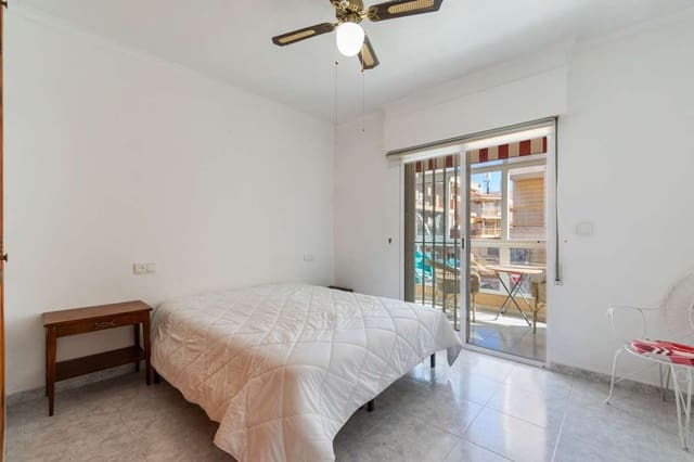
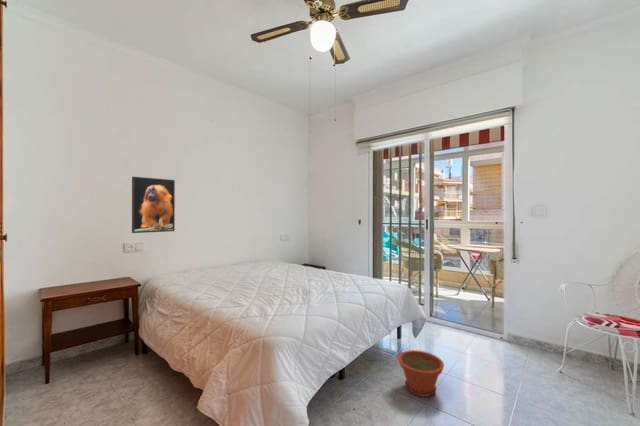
+ plant pot (420, 375)
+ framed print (154, 205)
